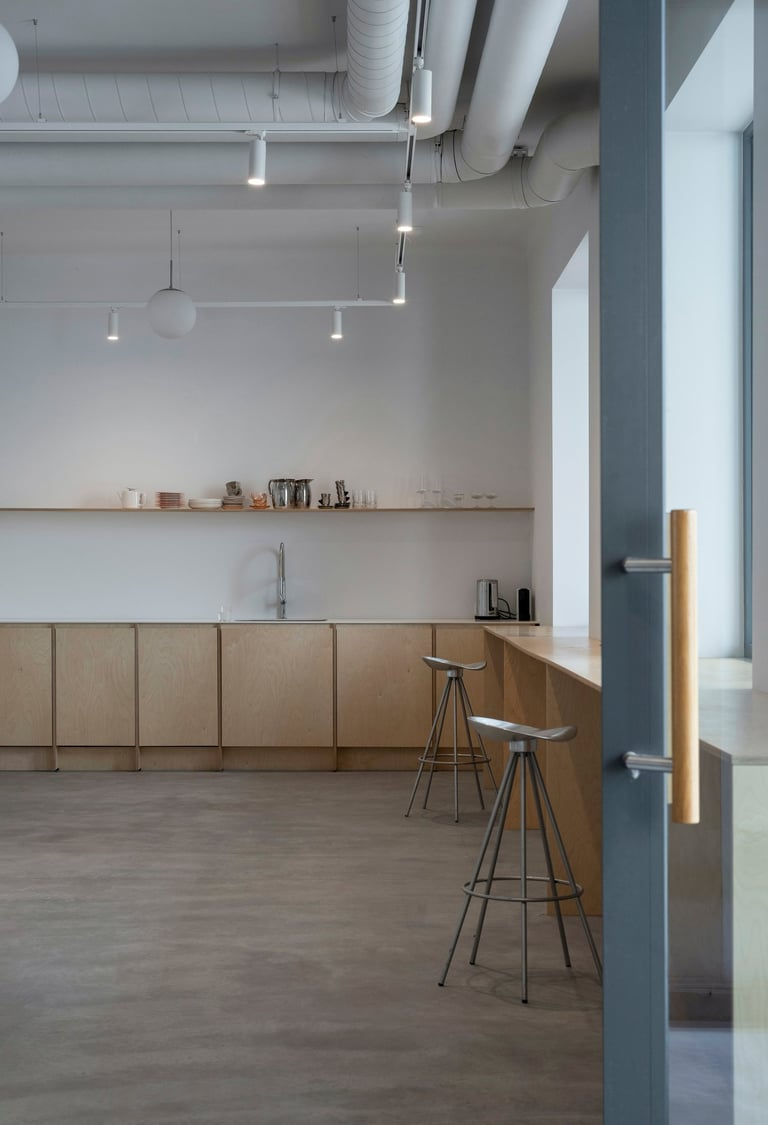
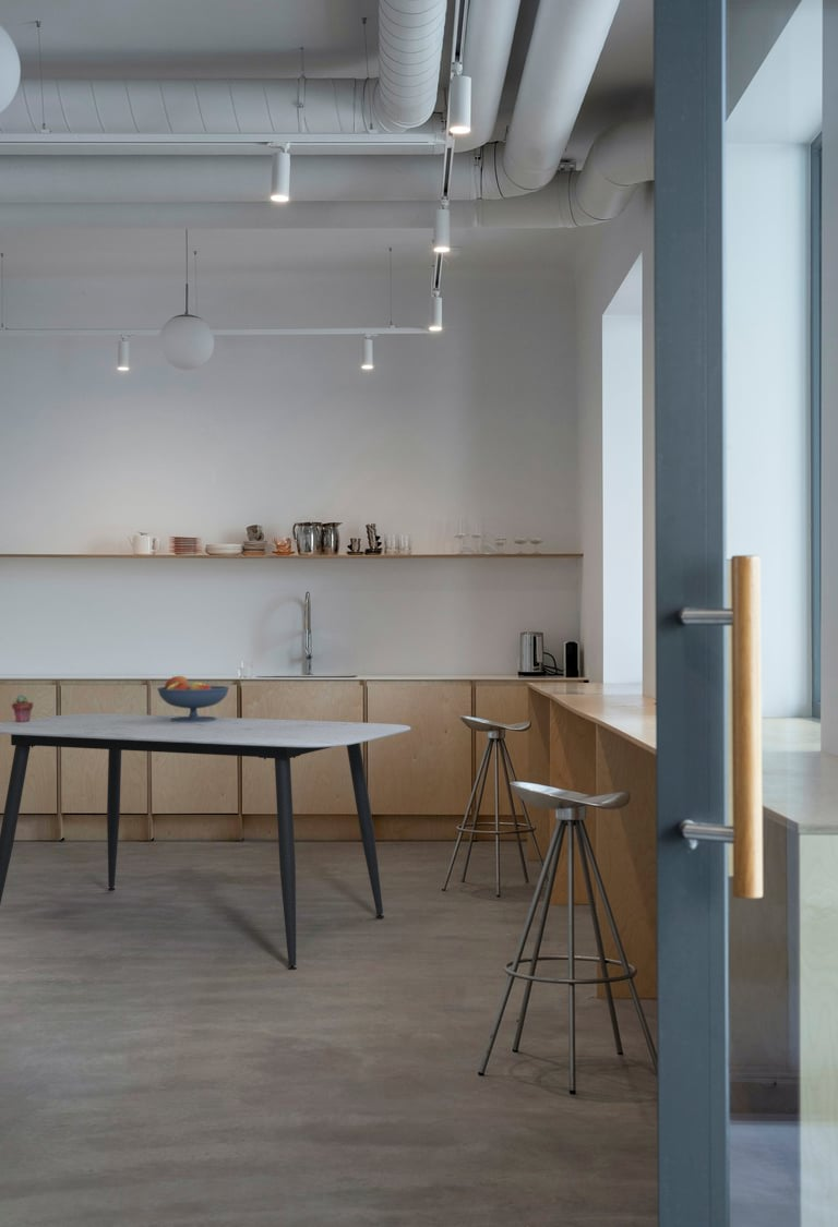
+ dining table (119, 817)
+ potted succulent (22, 708)
+ fruit bowl (193, 697)
